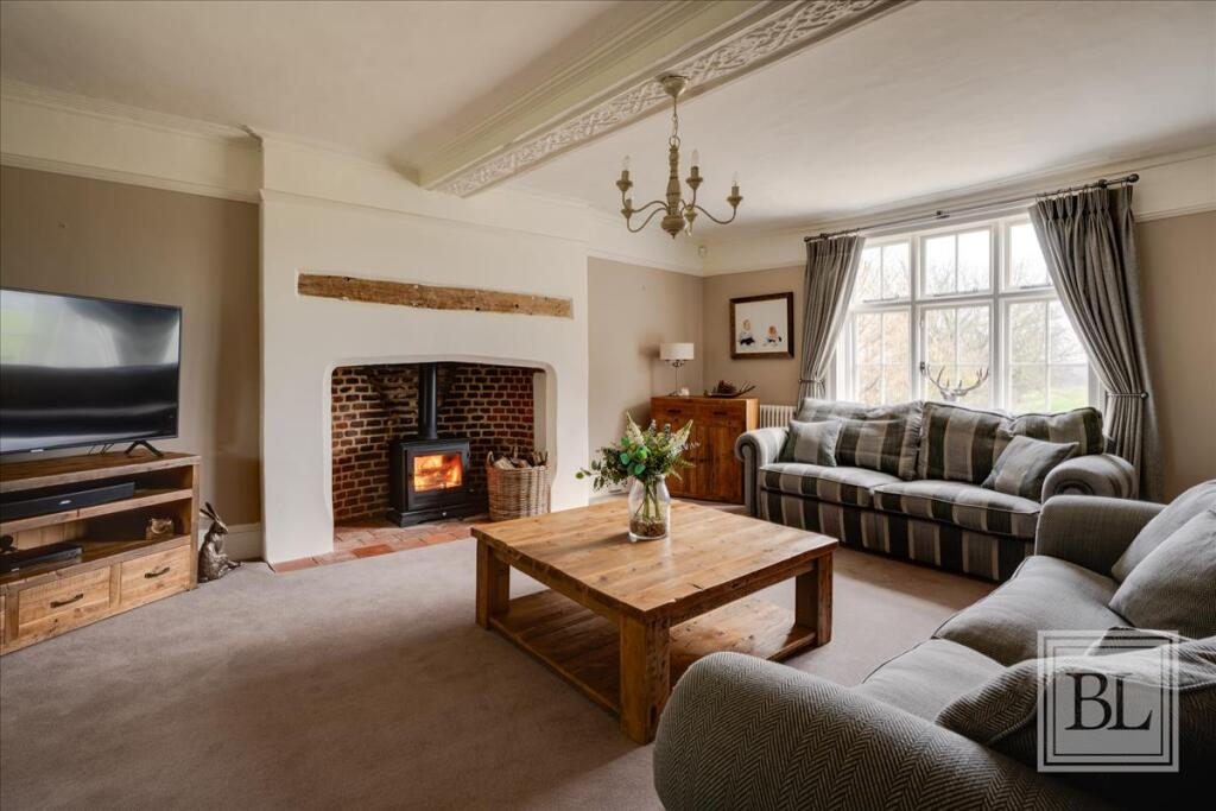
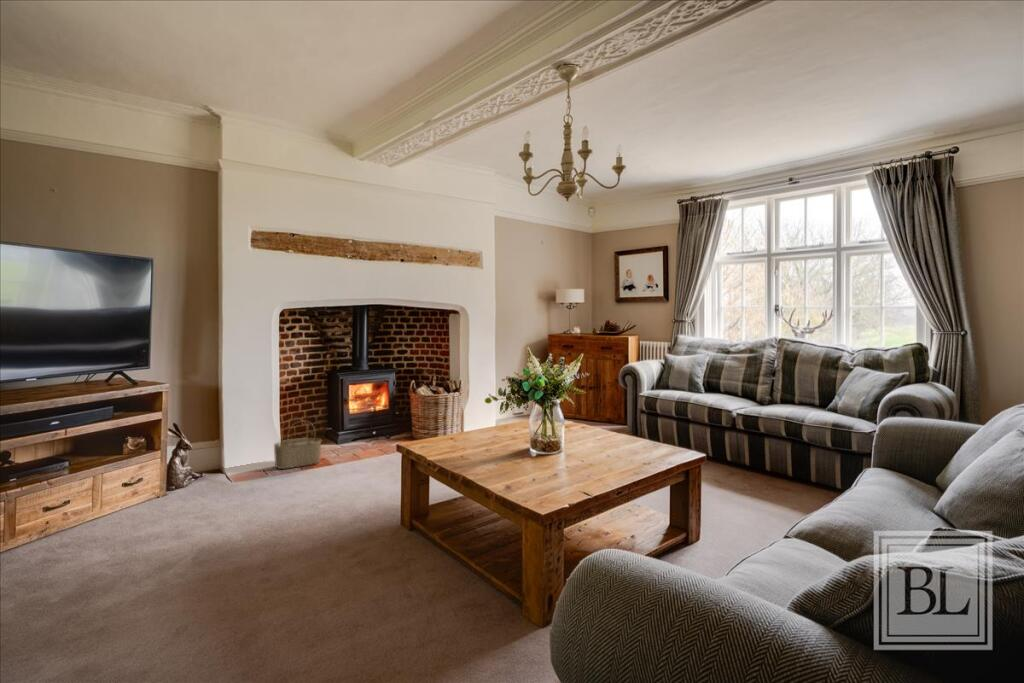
+ wicker basket (298, 441)
